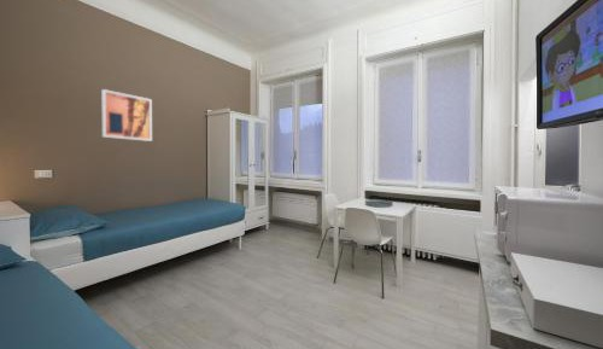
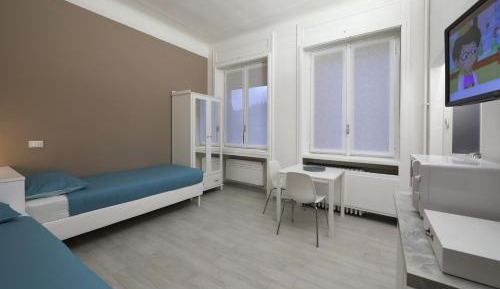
- wall art (128, 116)
